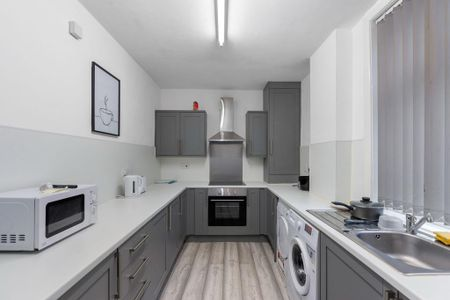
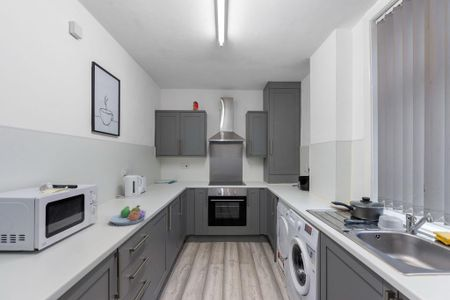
+ fruit bowl (128, 213)
